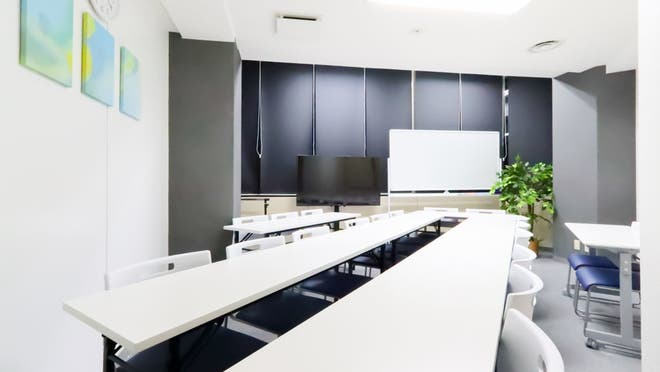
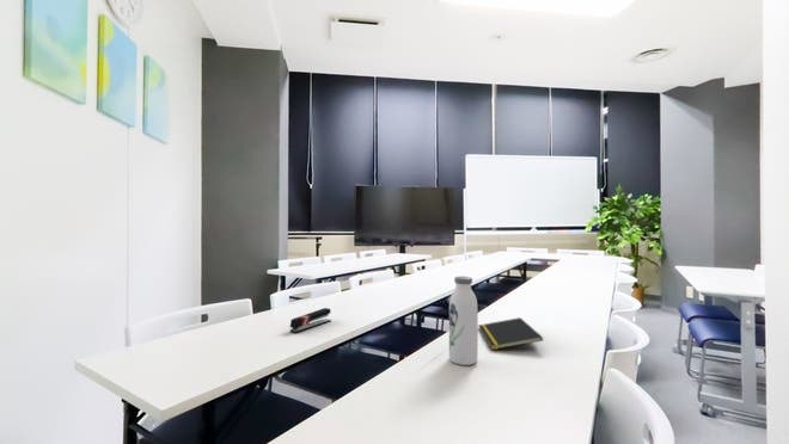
+ stapler (311, 319)
+ notepad (507, 332)
+ water bottle (463, 317)
